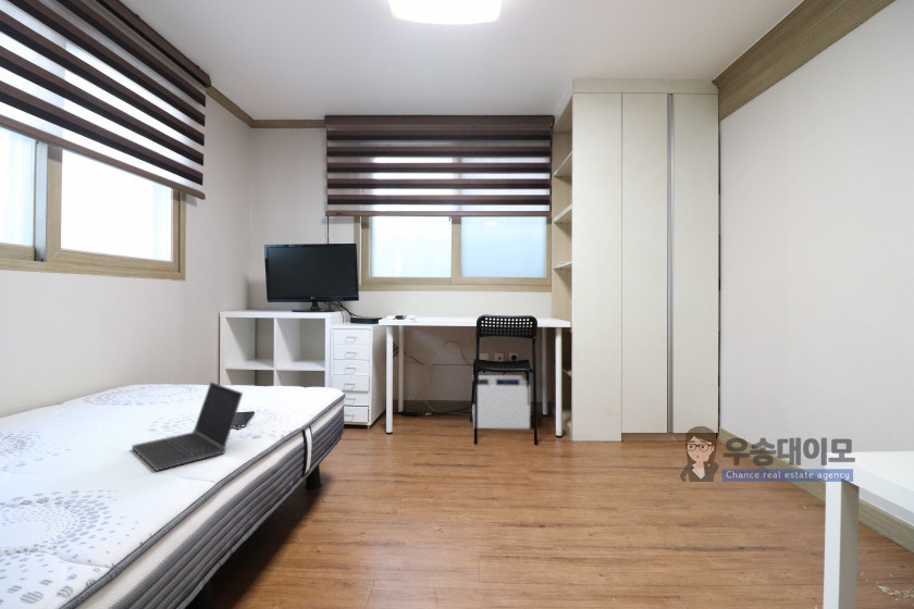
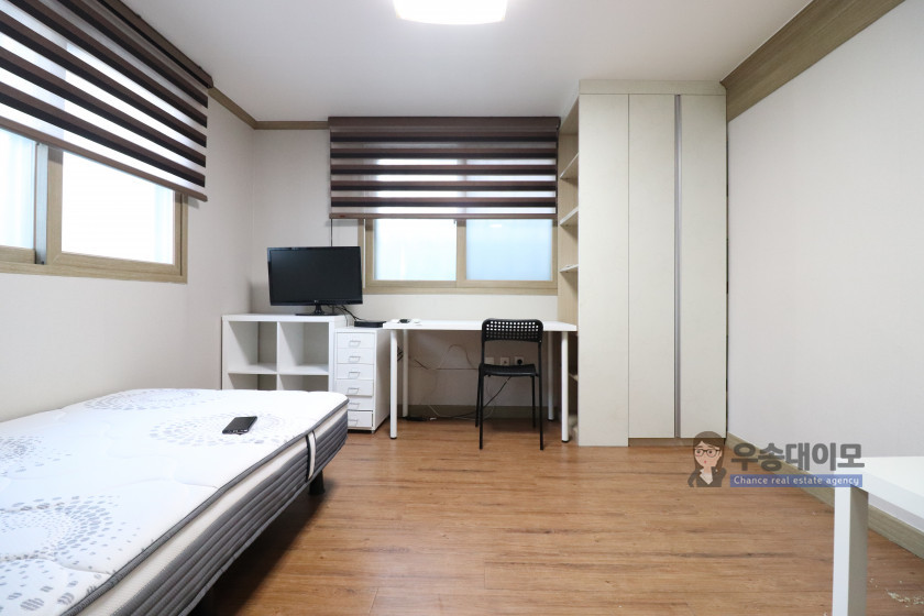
- architectural model (499, 400)
- laptop computer (196, 423)
